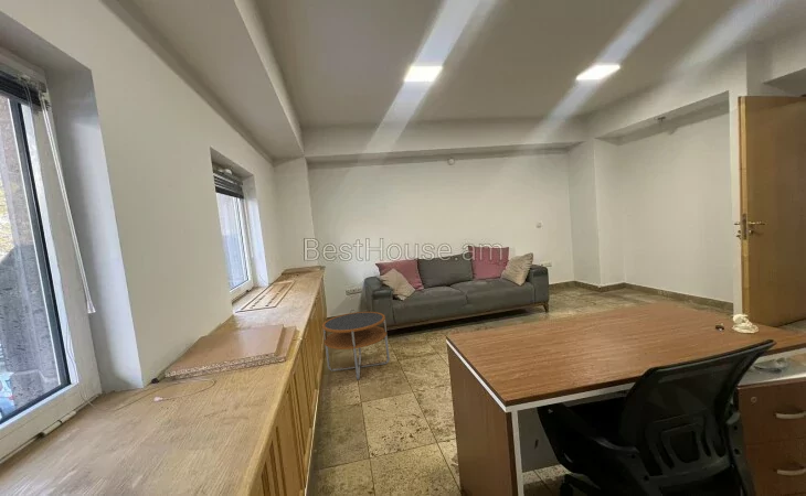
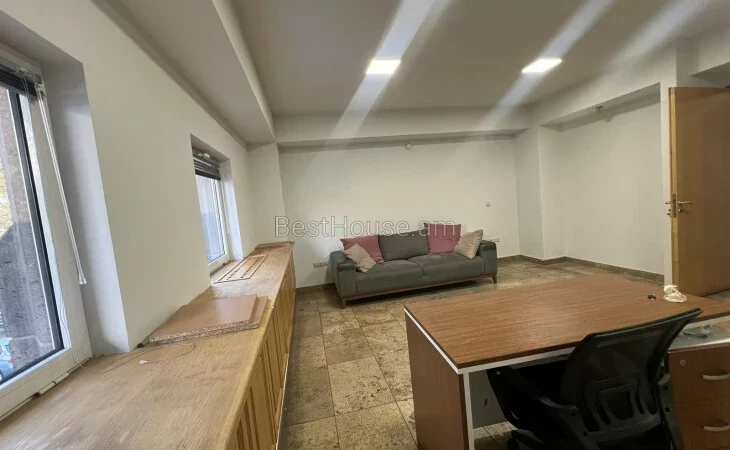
- side table (357, 344)
